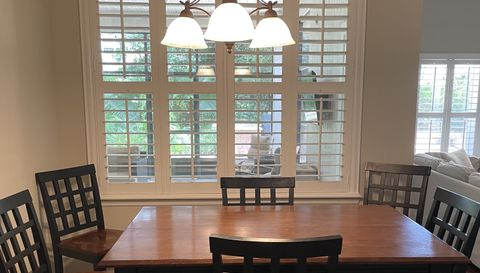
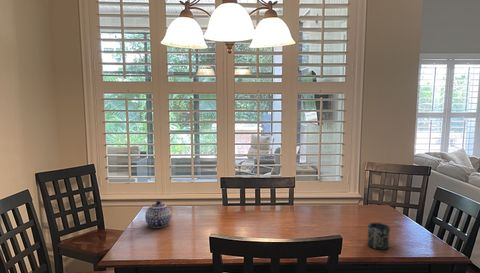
+ cup (376, 234)
+ teapot (158, 213)
